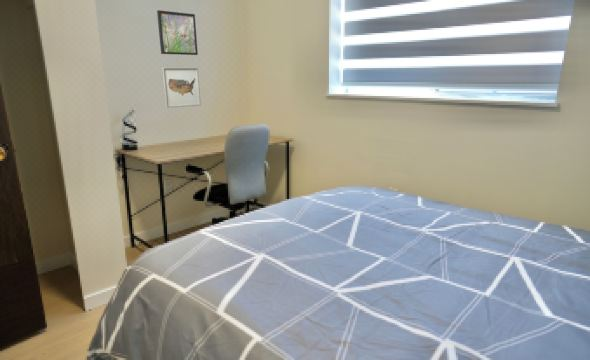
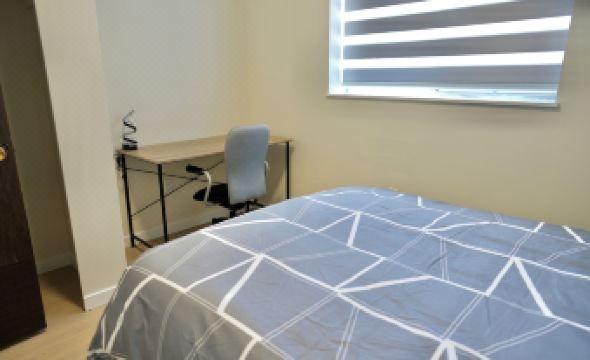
- wall art (182, 87)
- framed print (178, 33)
